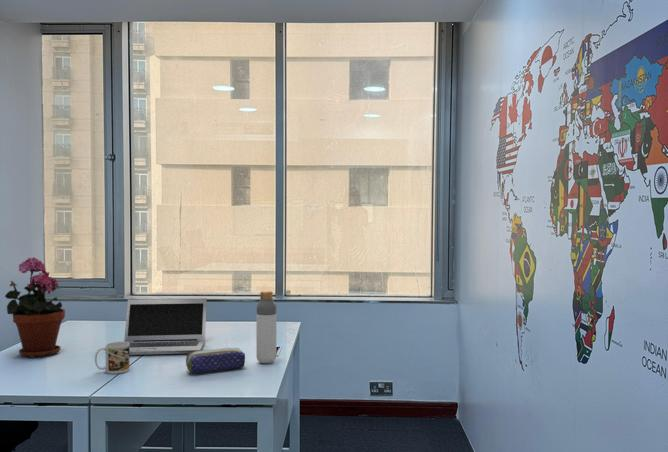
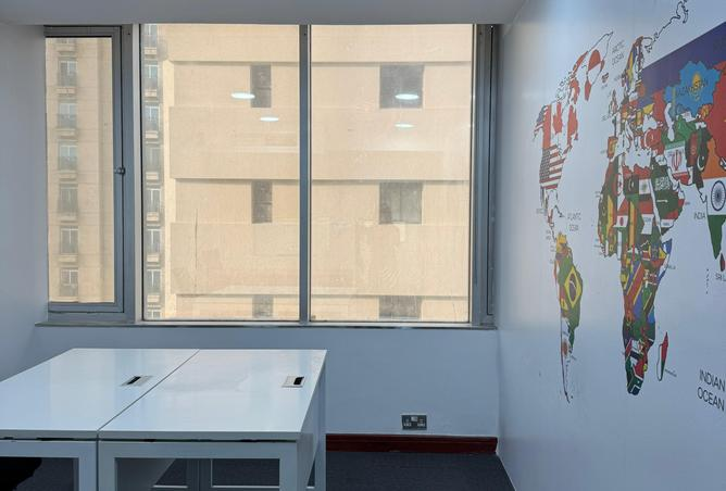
- potted plant (37, 305)
- mug (112, 357)
- laptop (162, 325)
- bottle (266, 326)
- pencil case (215, 359)
